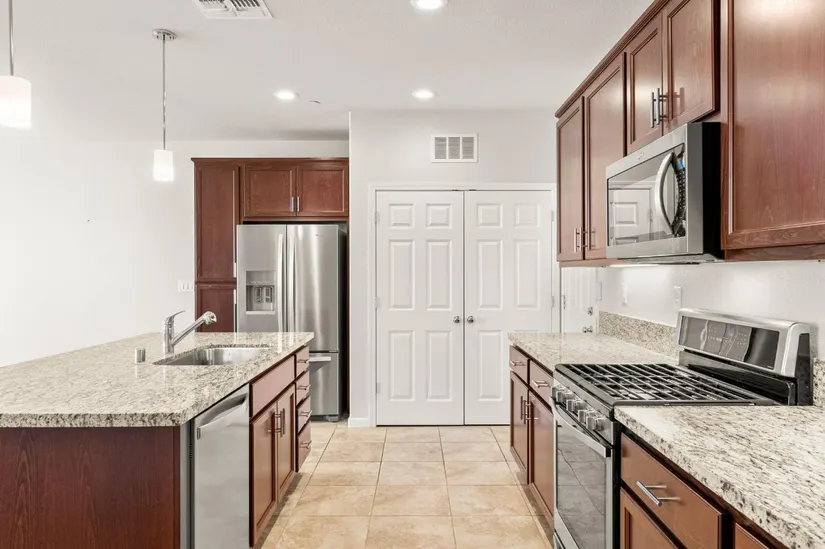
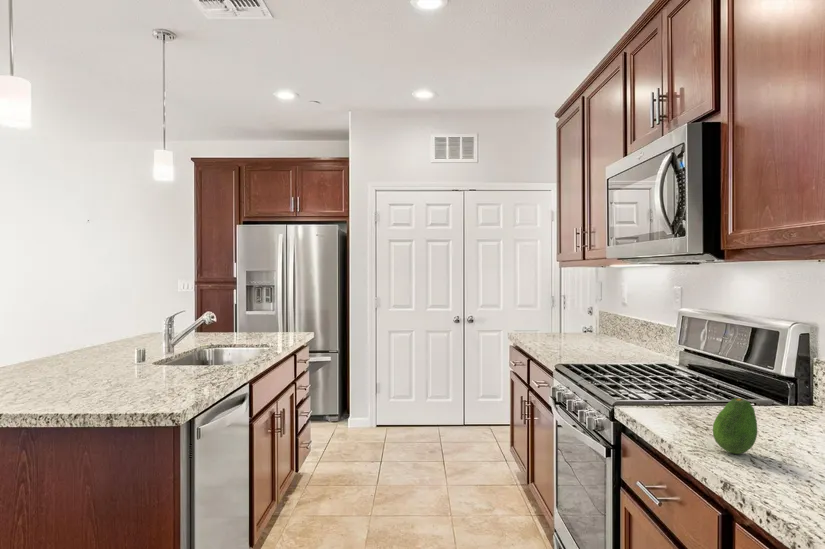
+ fruit (734, 425)
